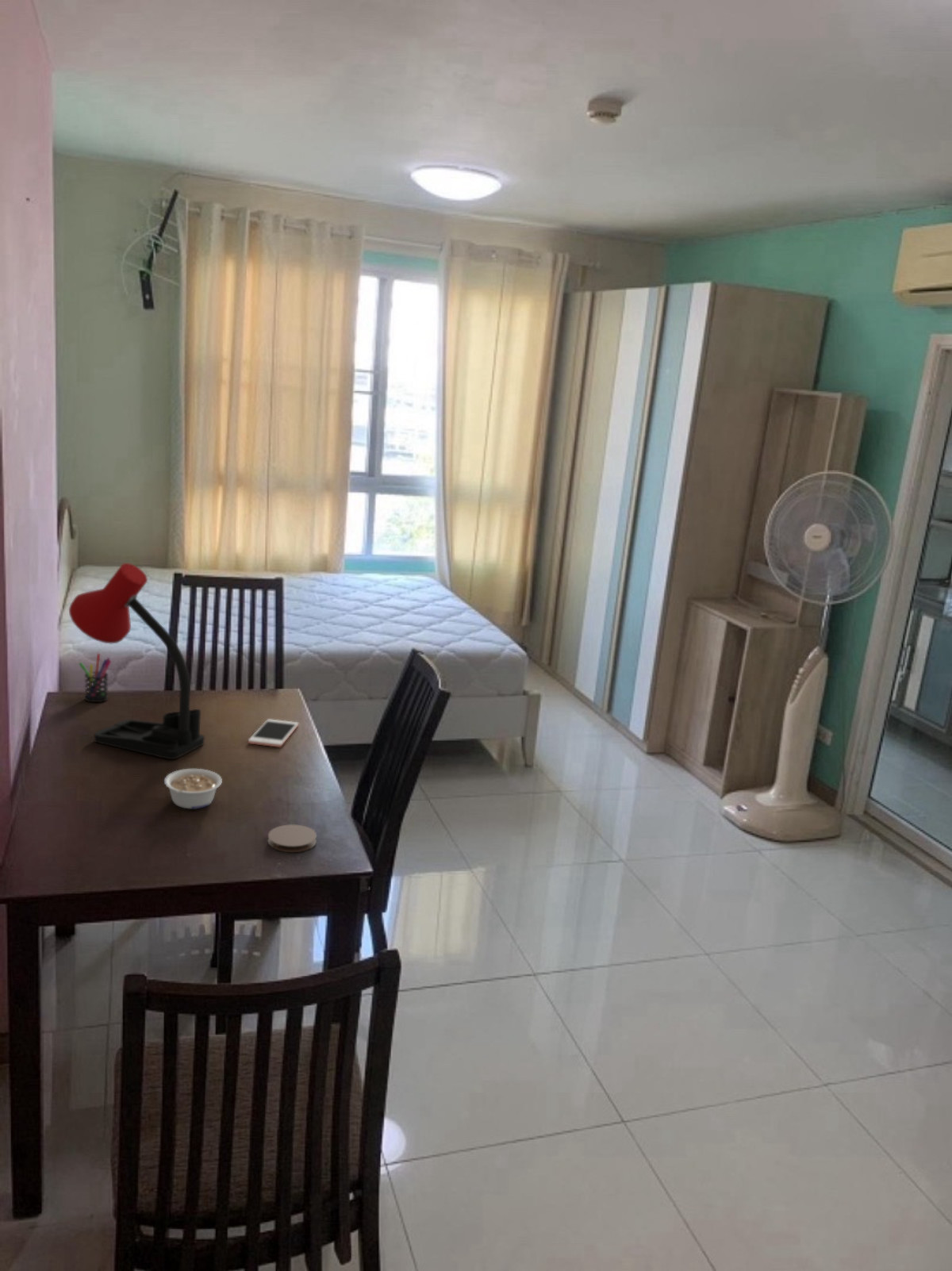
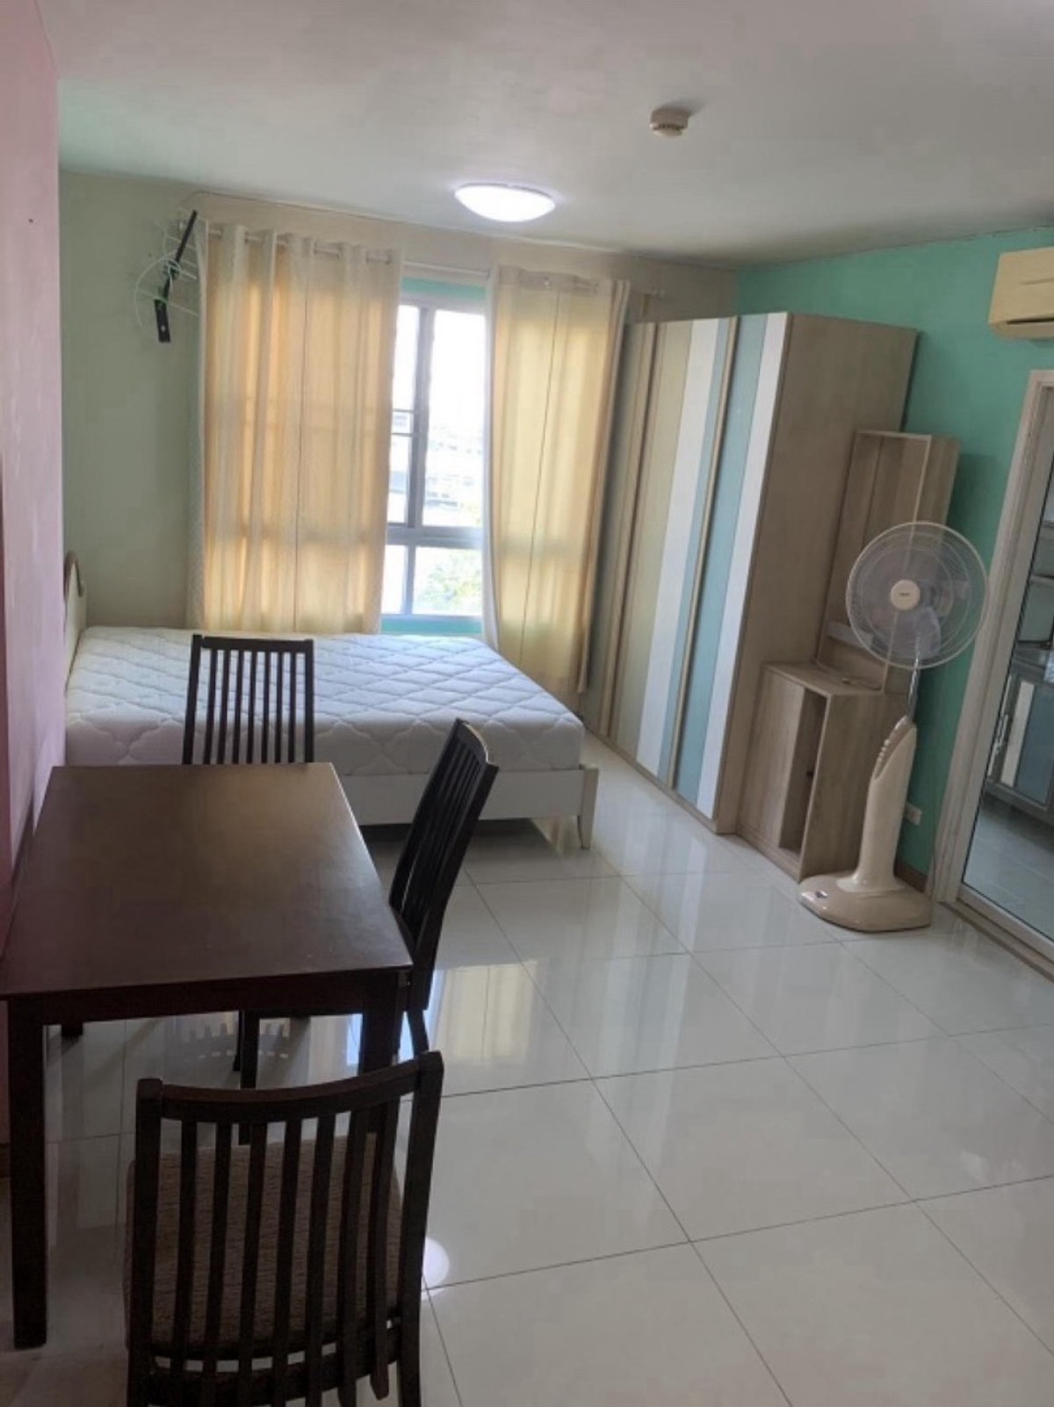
- cell phone (274, 732)
- coaster (292, 838)
- legume (193, 789)
- pen holder (94, 677)
- desk lamp (123, 639)
